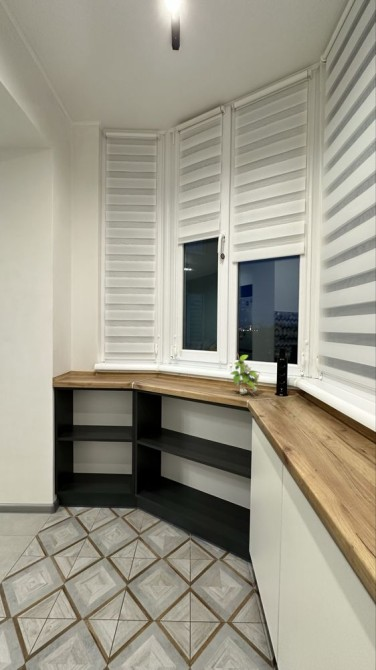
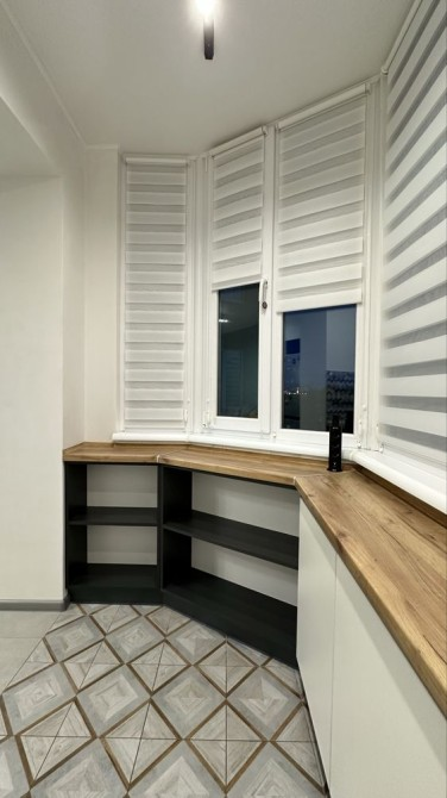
- plant (247, 373)
